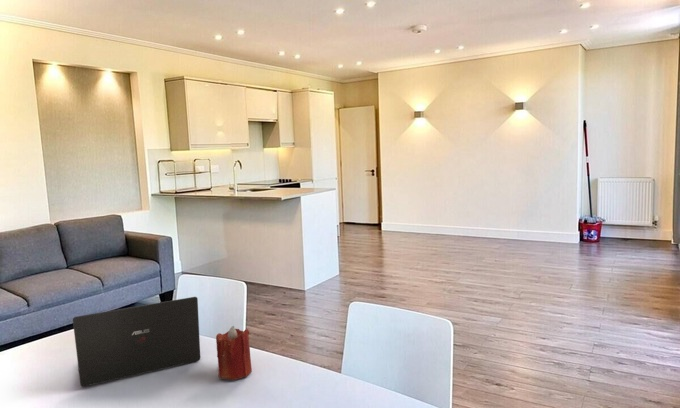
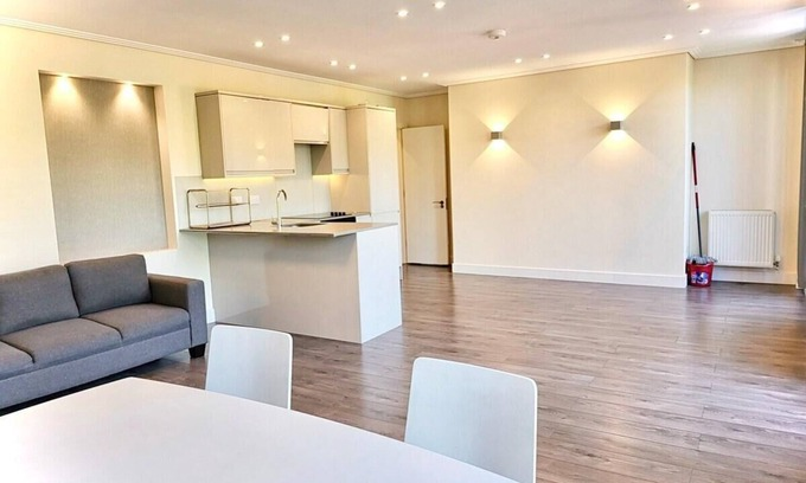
- candle (233, 349)
- laptop (138, 329)
